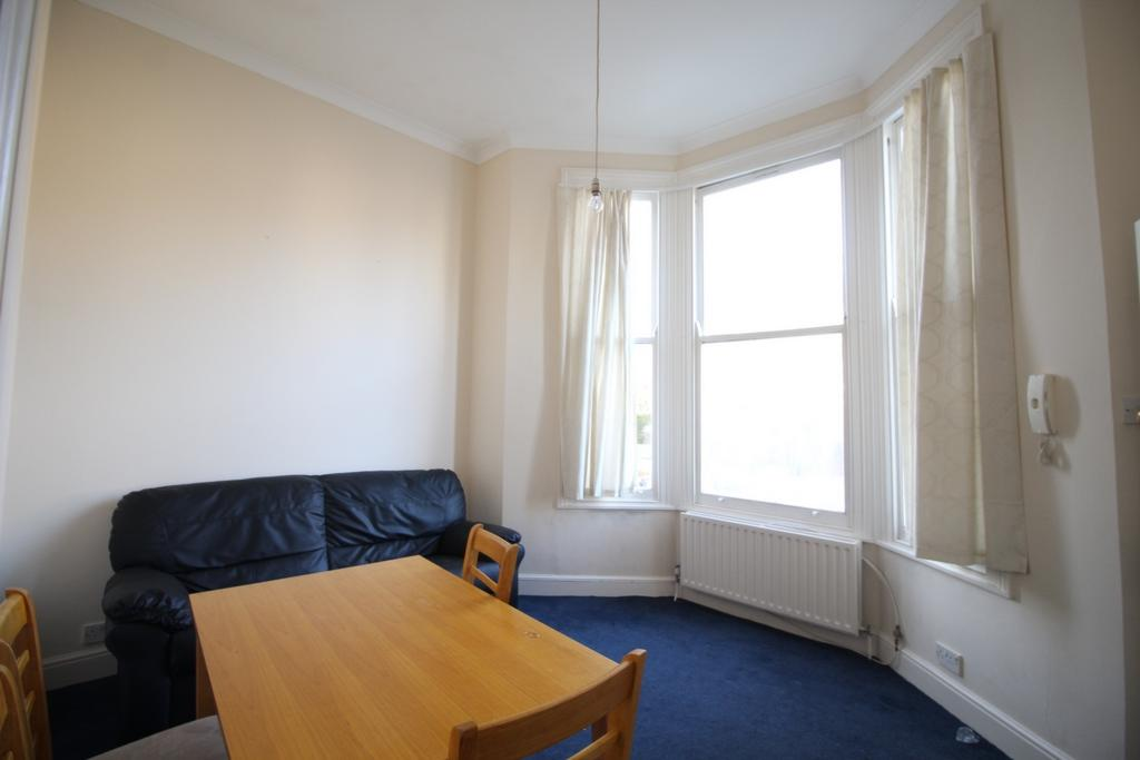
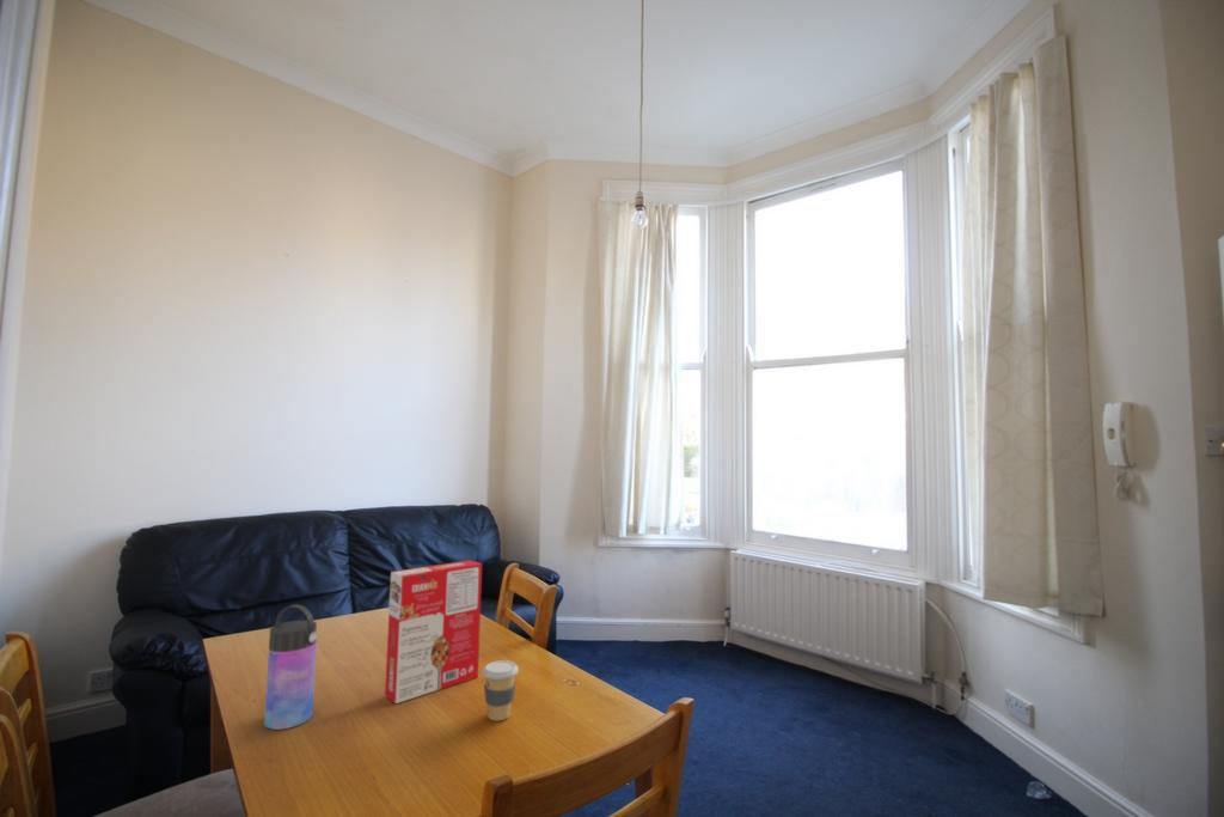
+ cereal box (435, 626)
+ water bottle (292, 661)
+ coffee cup (500, 690)
